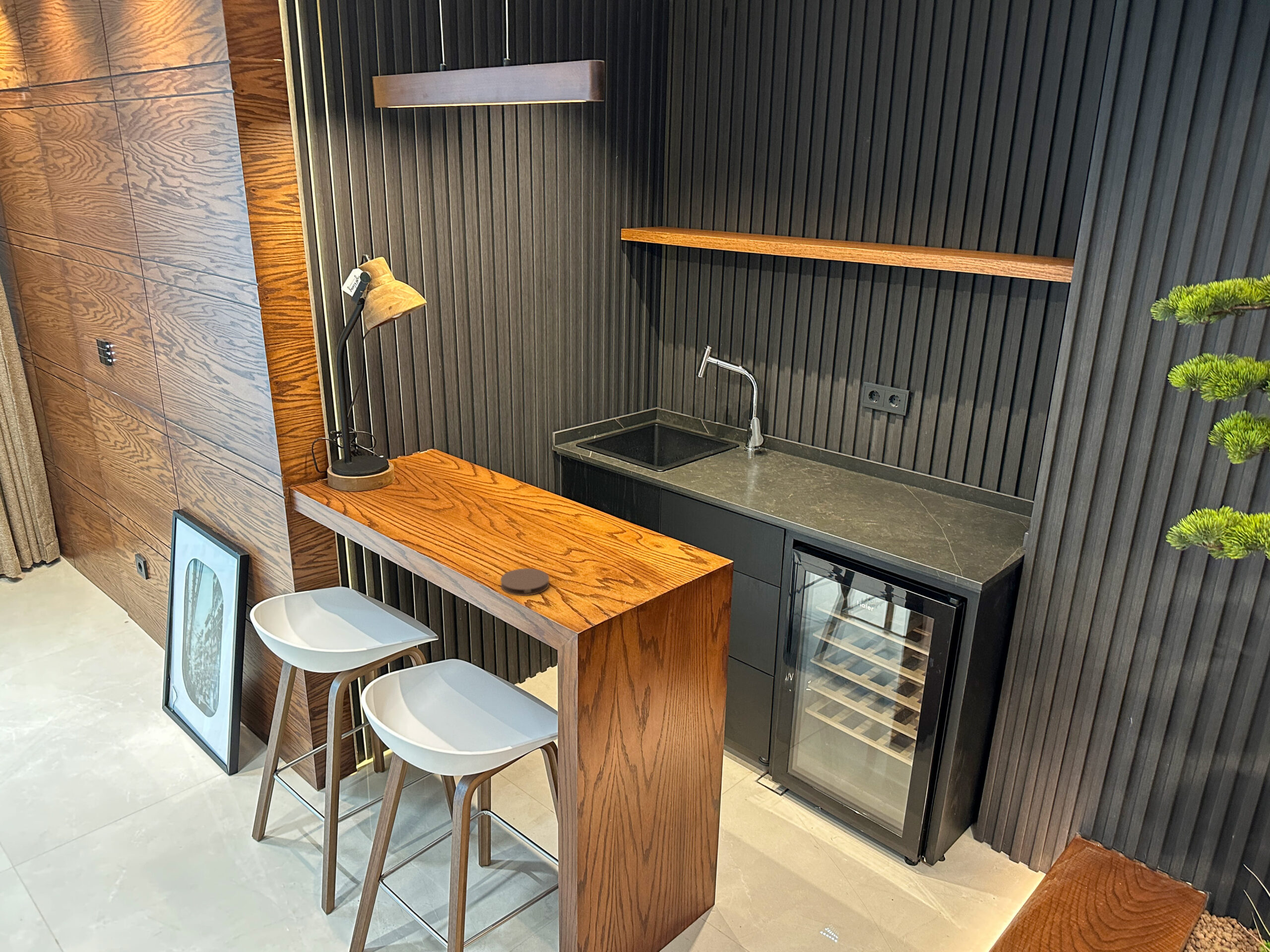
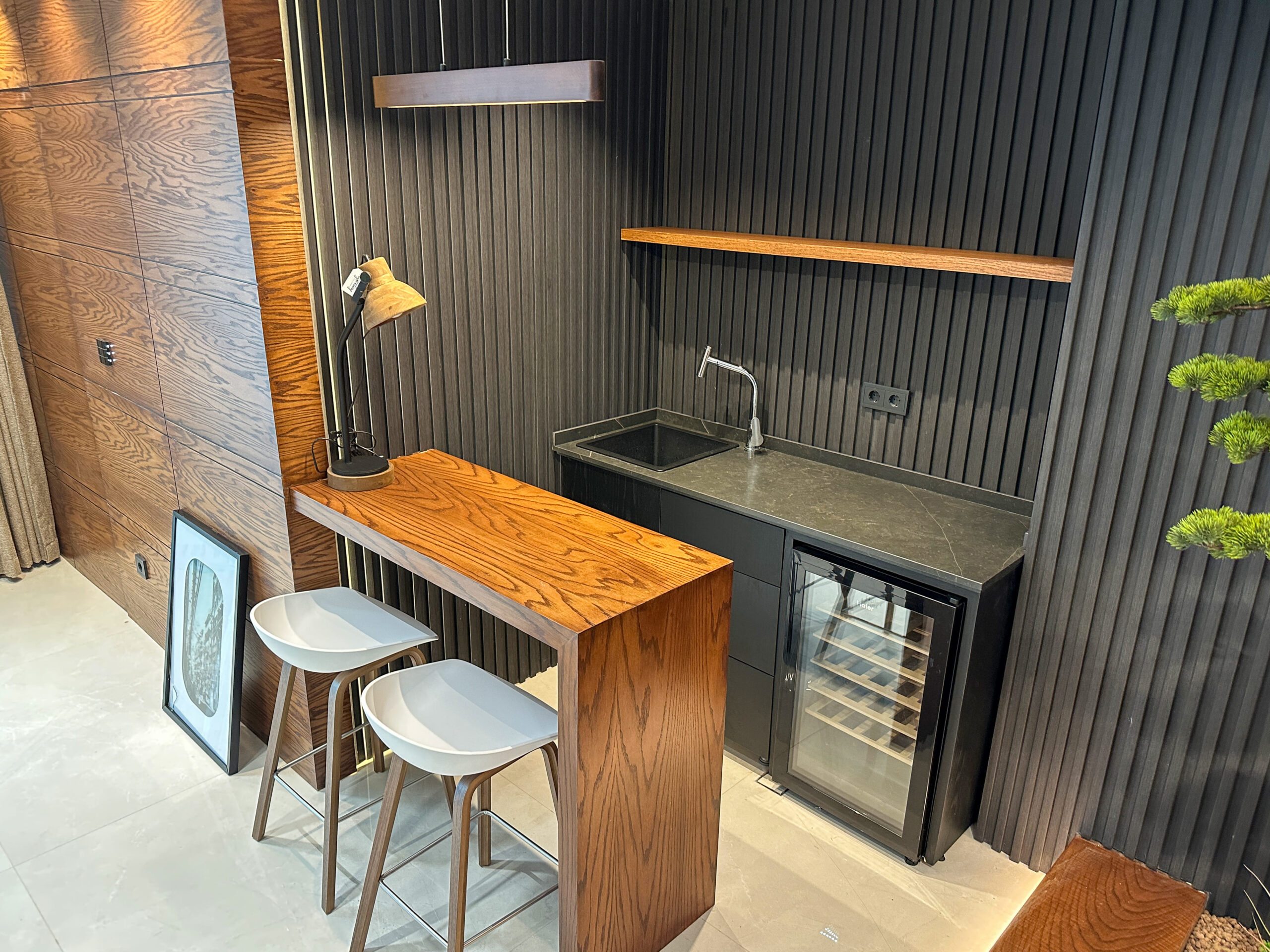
- coaster (525, 582)
